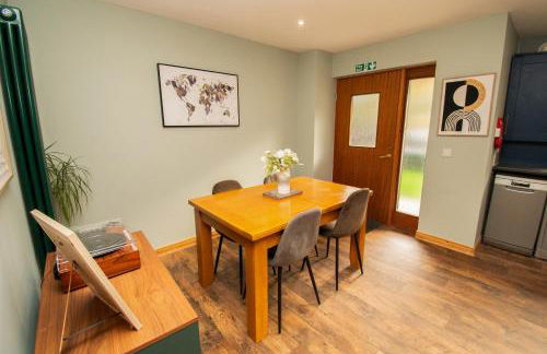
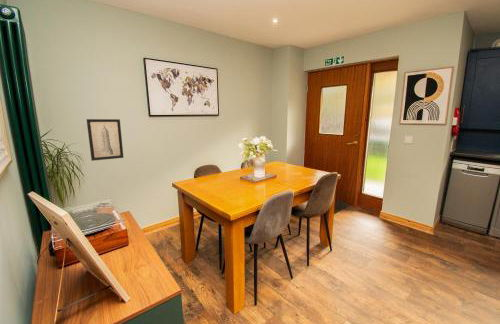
+ wall art (105, 139)
